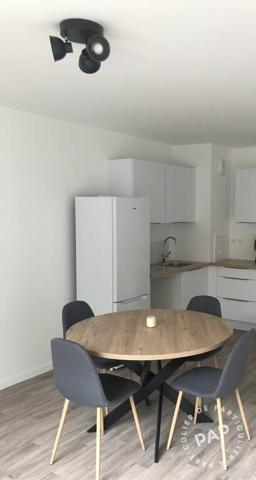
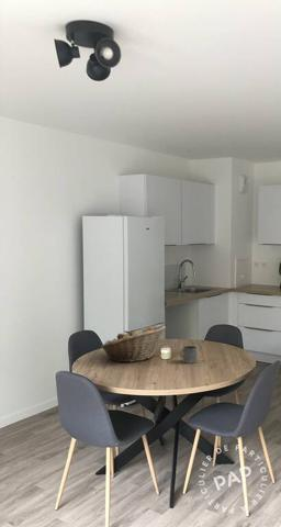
+ mug (188, 354)
+ fruit basket (134, 341)
